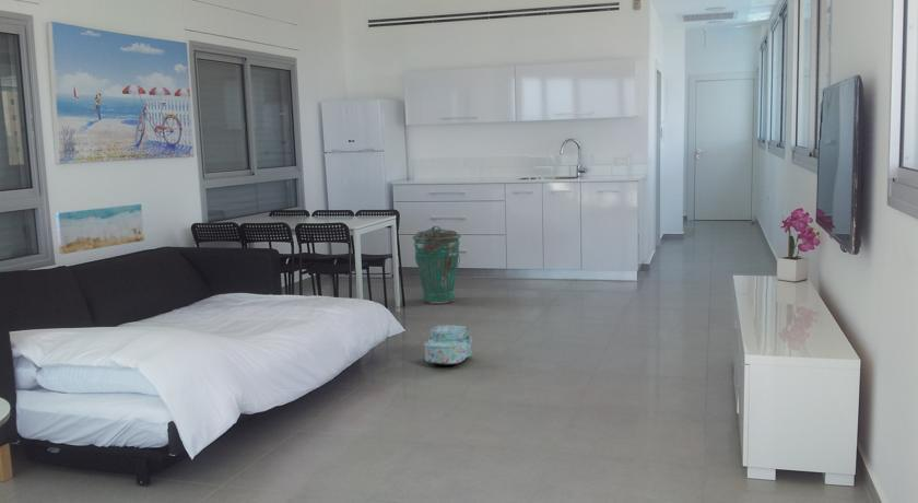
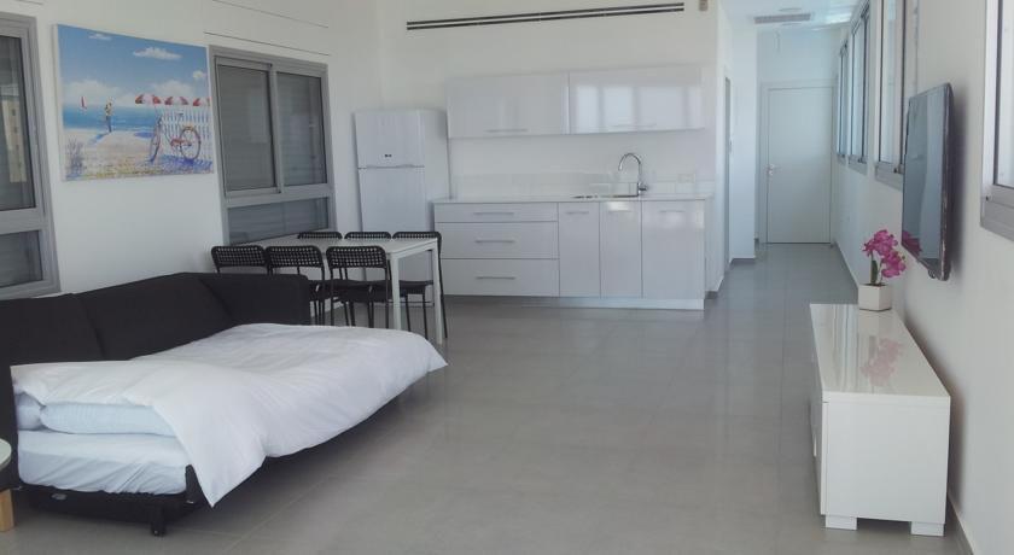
- wall art (101, 227)
- backpack (447, 344)
- trash can (437, 264)
